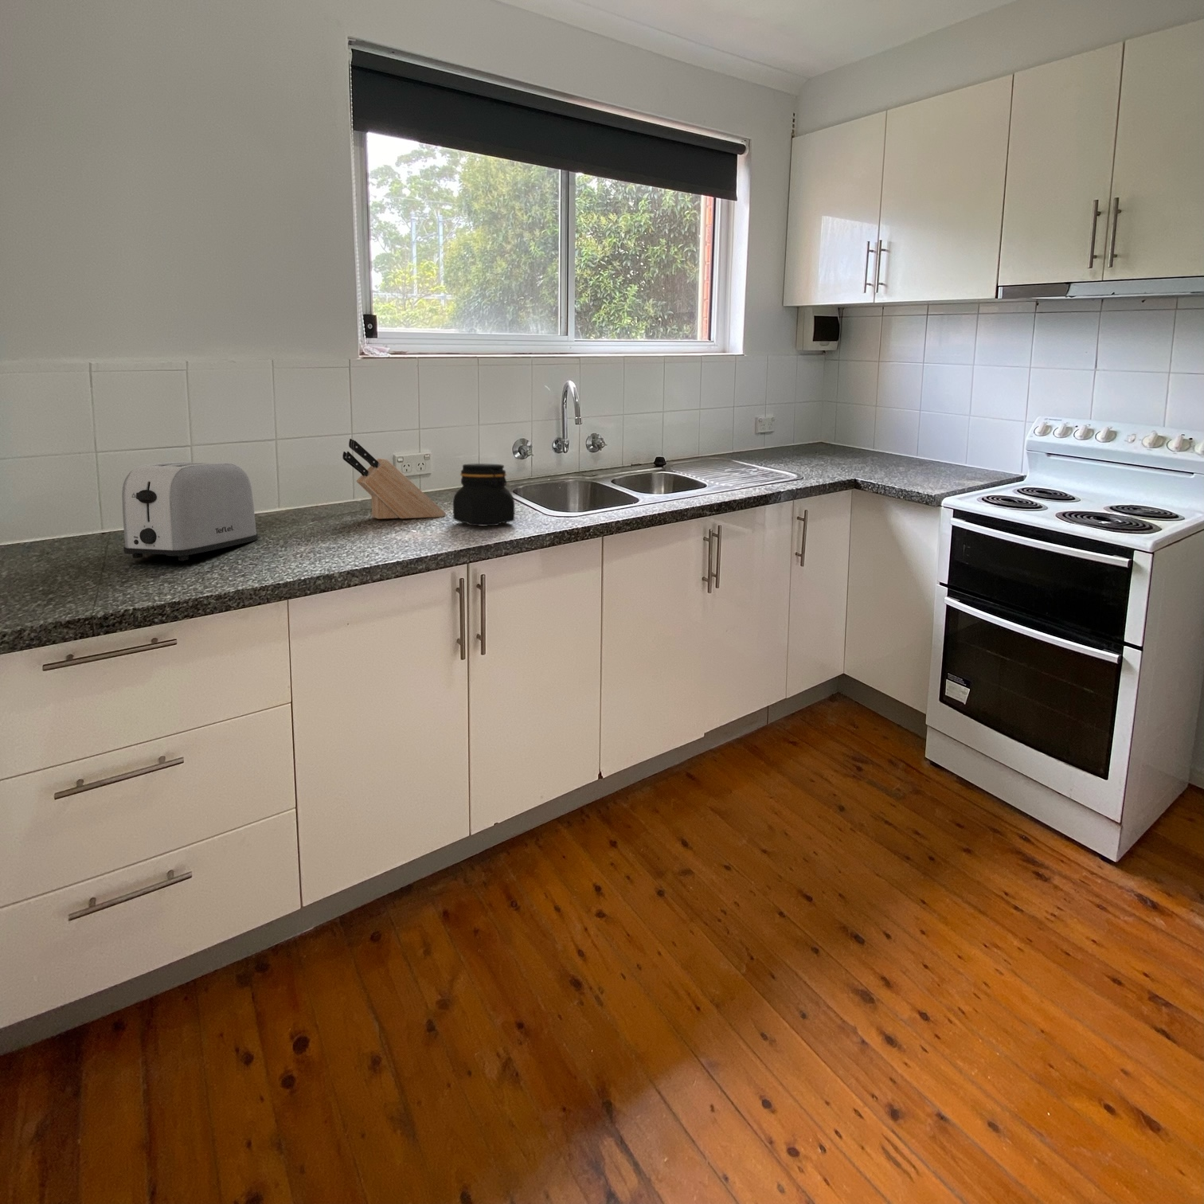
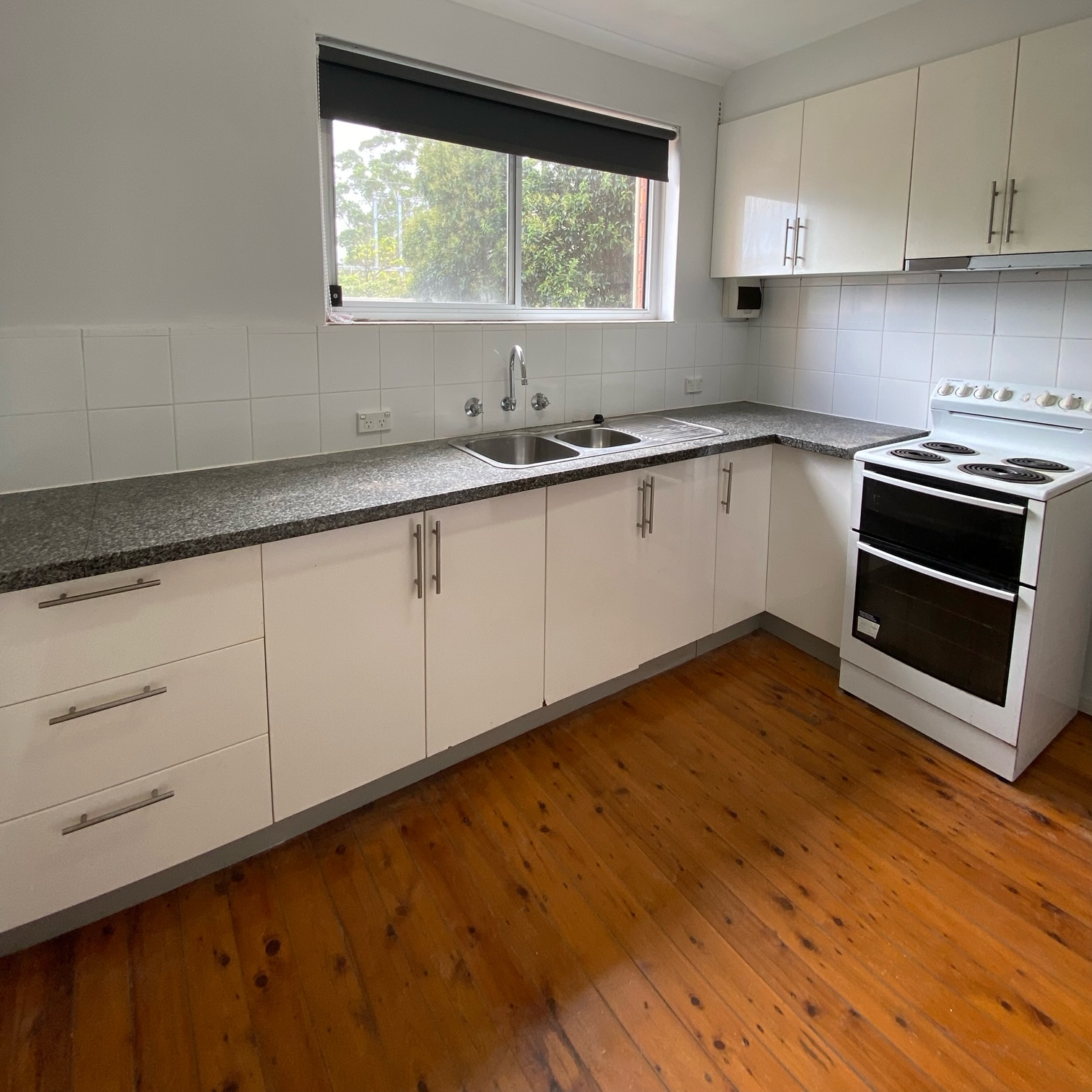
- knife block (394, 477)
- toaster (190, 507)
- jar (483, 494)
